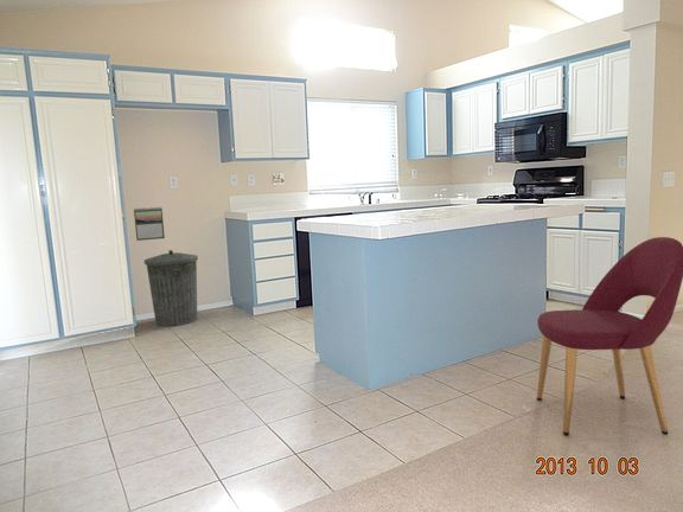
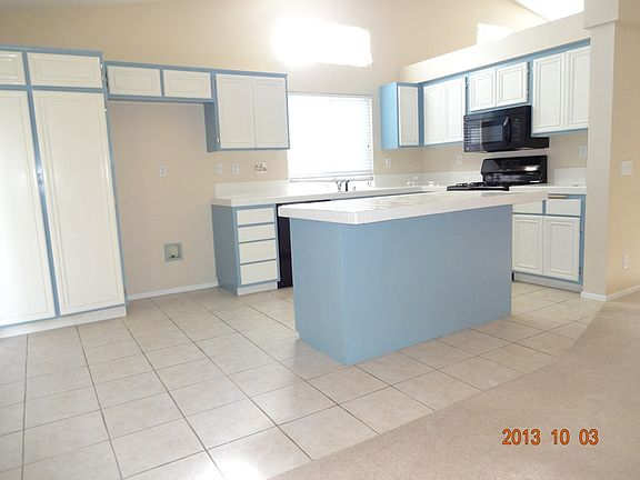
- calendar (148, 223)
- dining chair (605, 328)
- trash can (173, 286)
